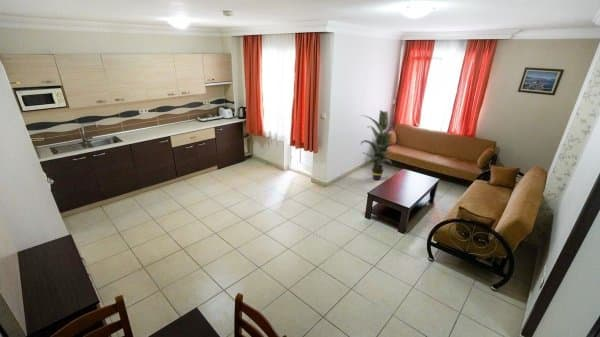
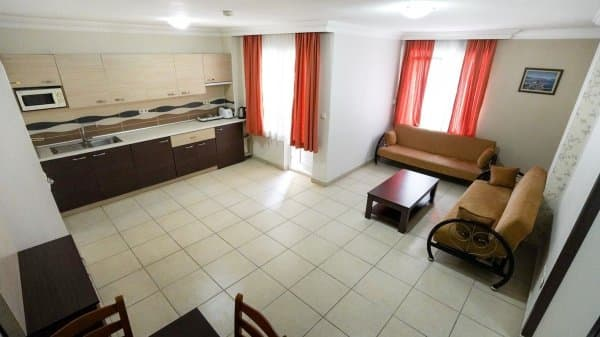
- indoor plant (377, 145)
